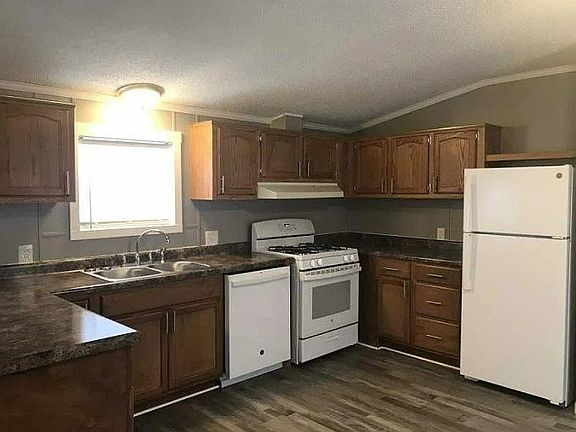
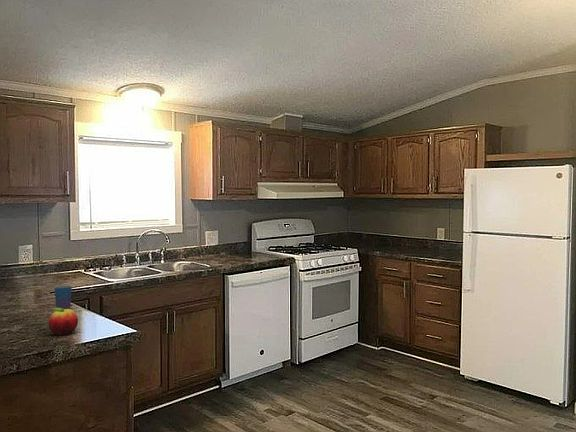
+ fruit (63, 320)
+ cup (63, 303)
